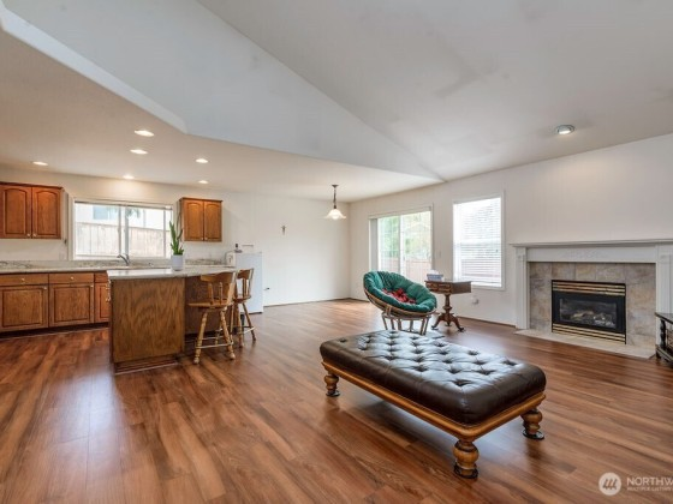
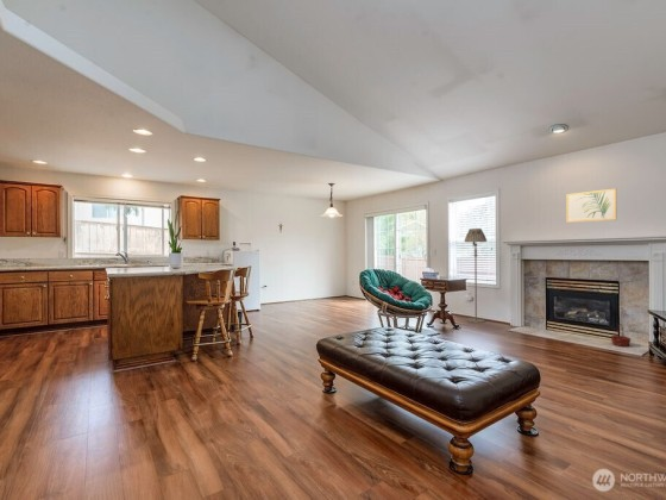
+ wall art (590, 206)
+ floor lamp (475, 274)
+ basket (620, 336)
